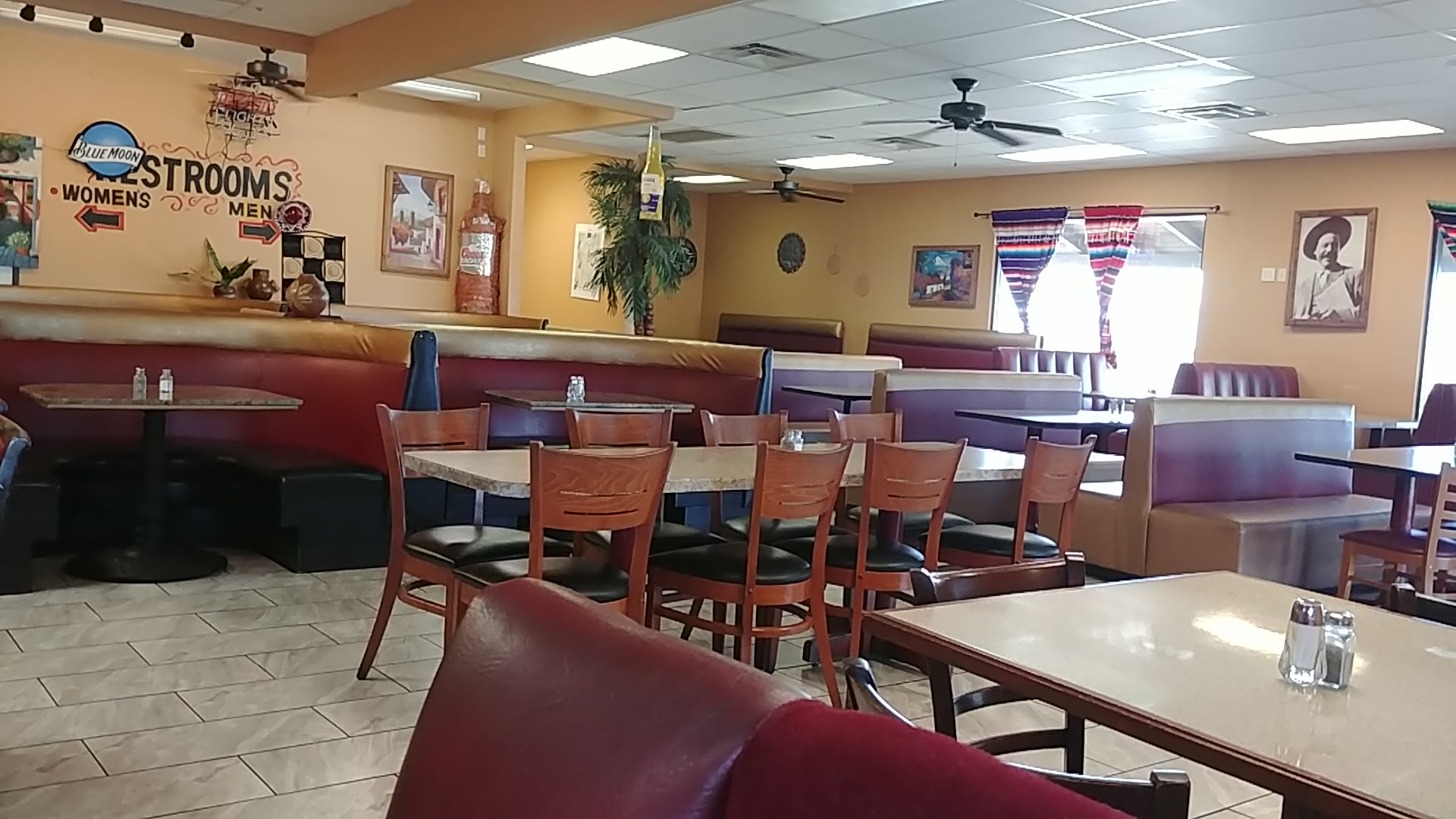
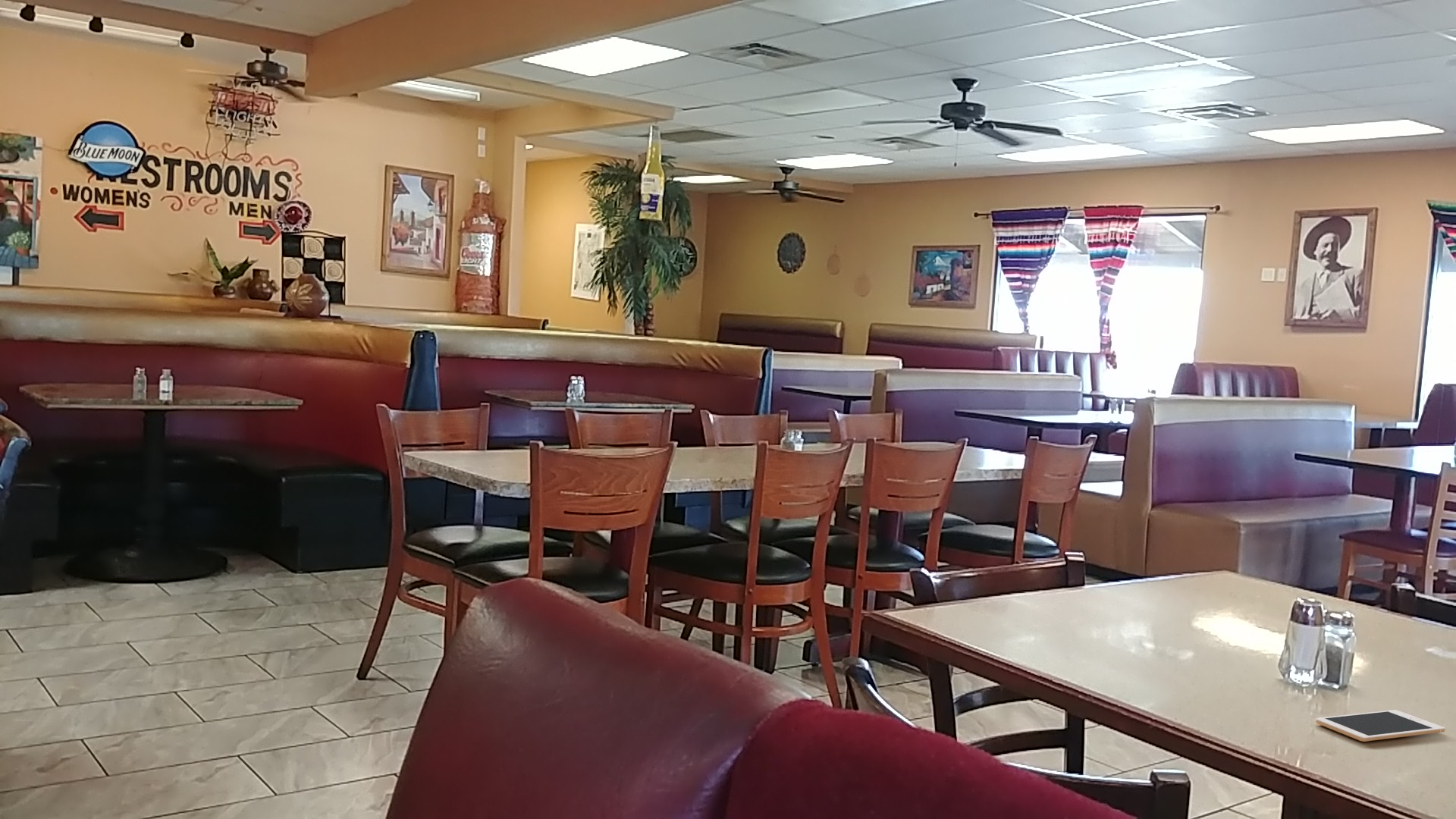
+ cell phone (1380, 725)
